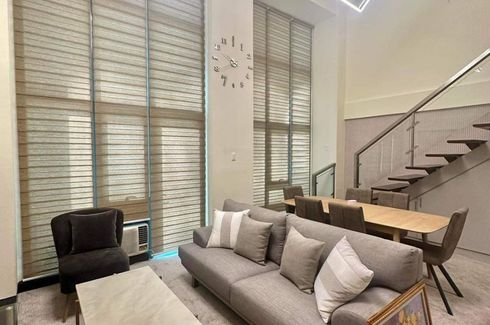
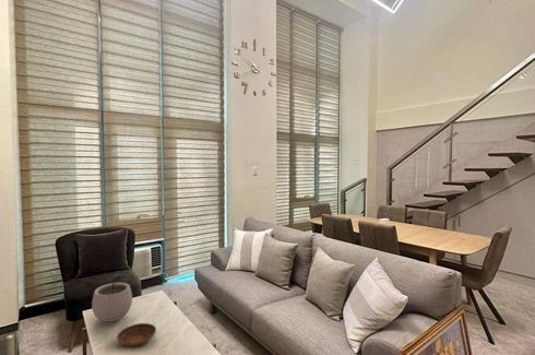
+ plant pot (112, 296)
+ bowl (136, 335)
